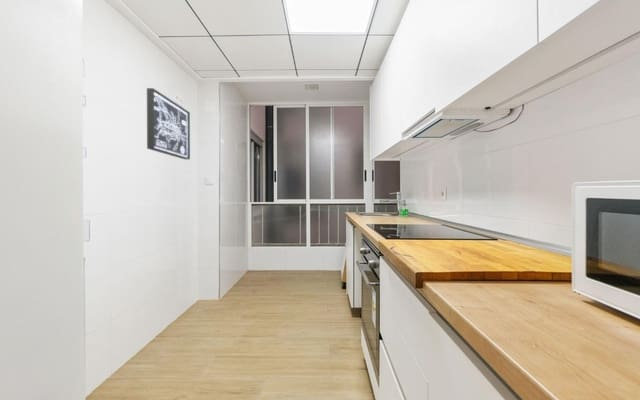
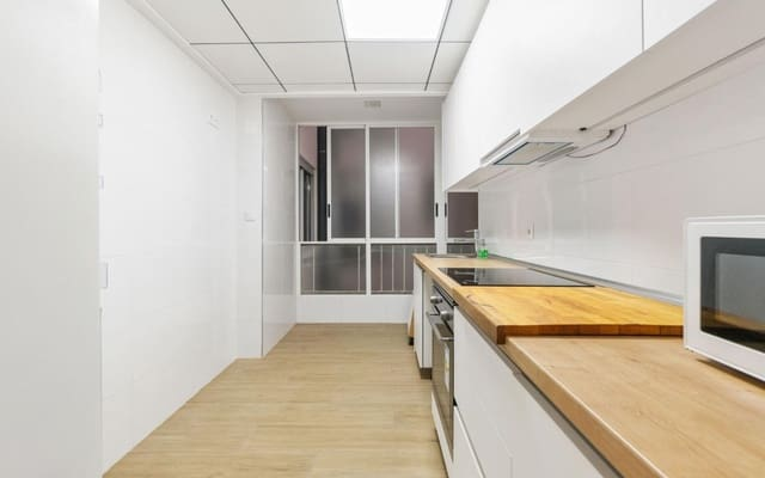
- wall art (171, 128)
